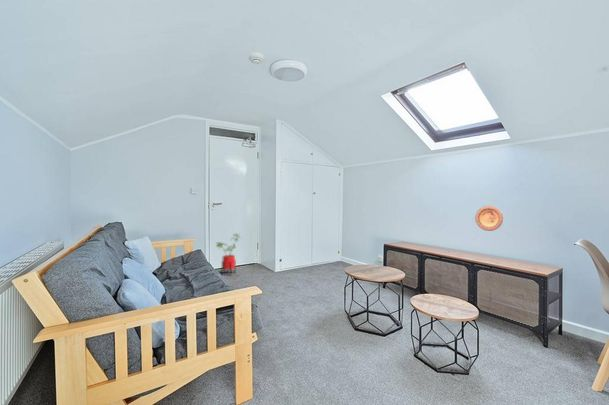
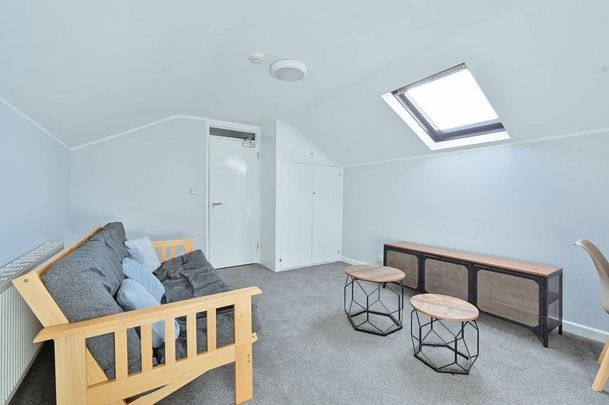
- house plant (230, 253)
- decorative plate (488, 218)
